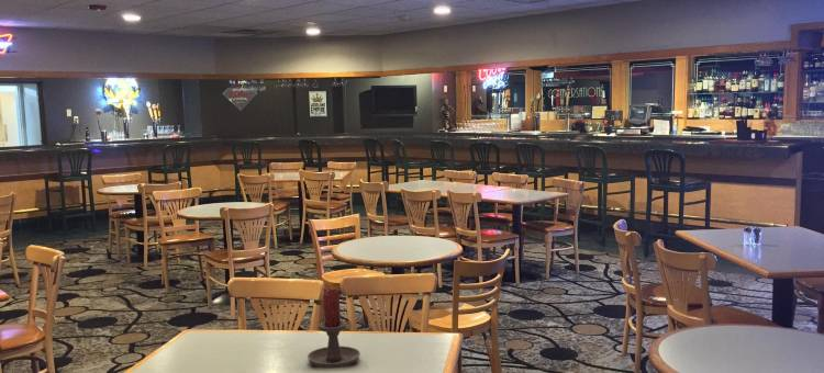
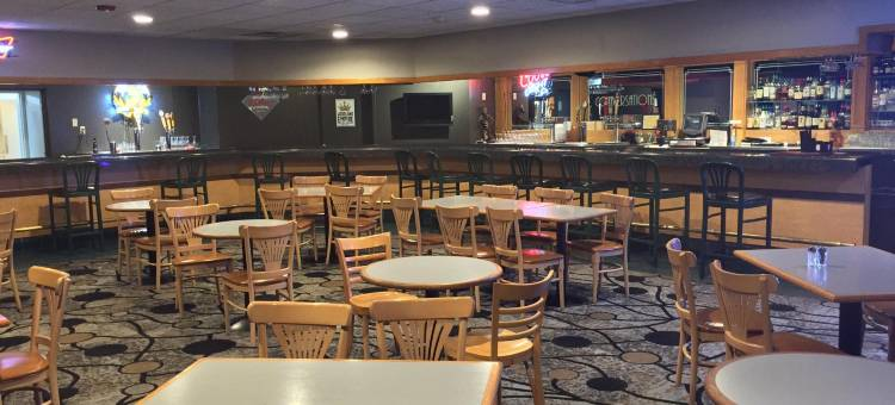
- candle holder (333, 323)
